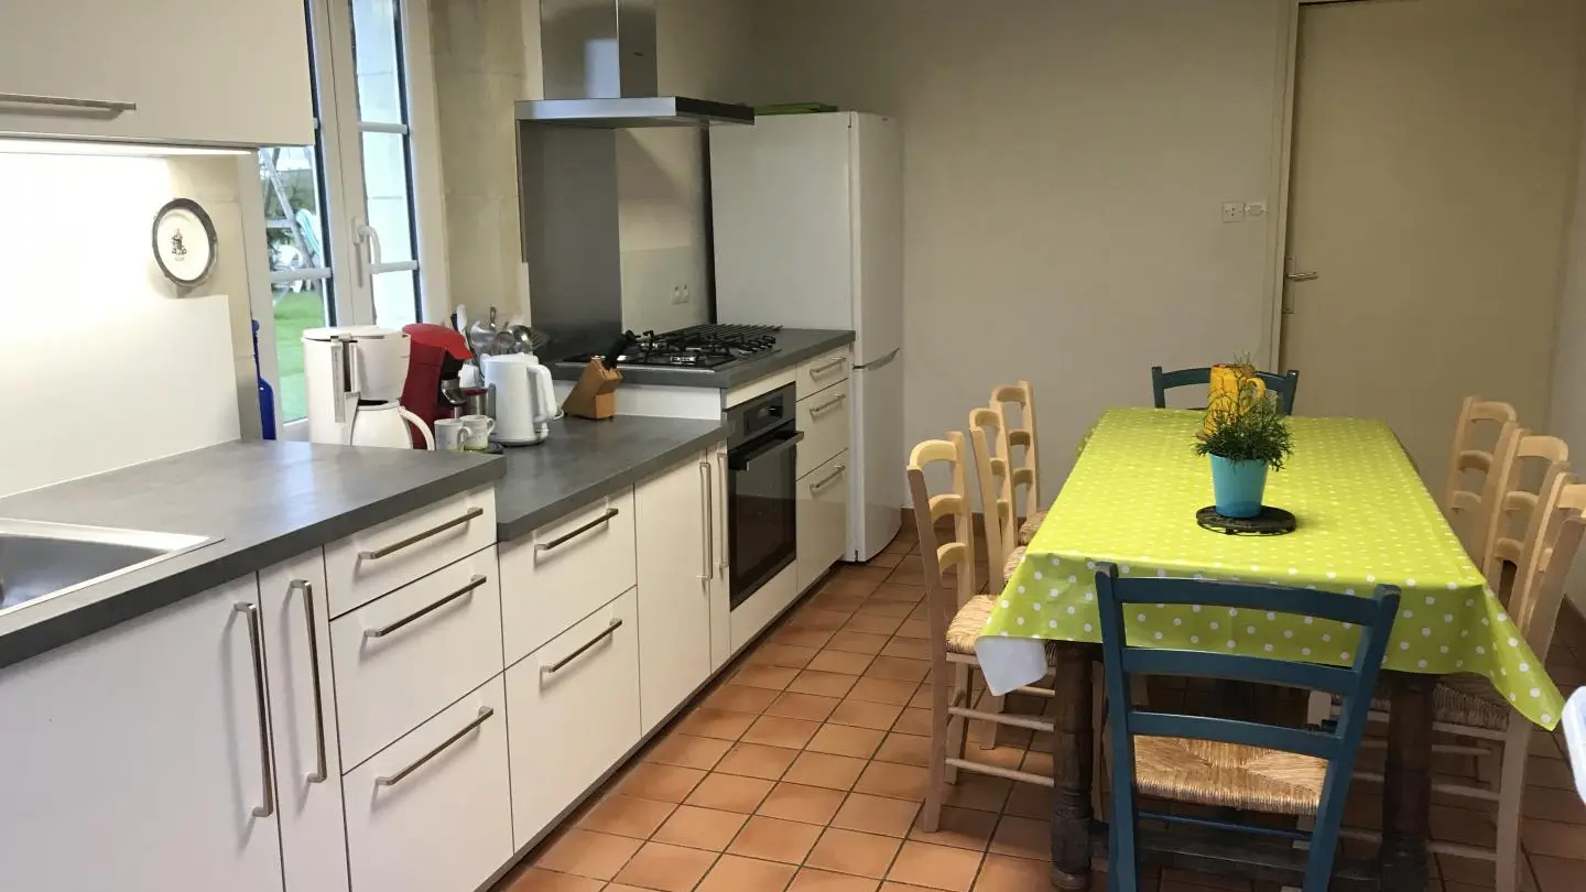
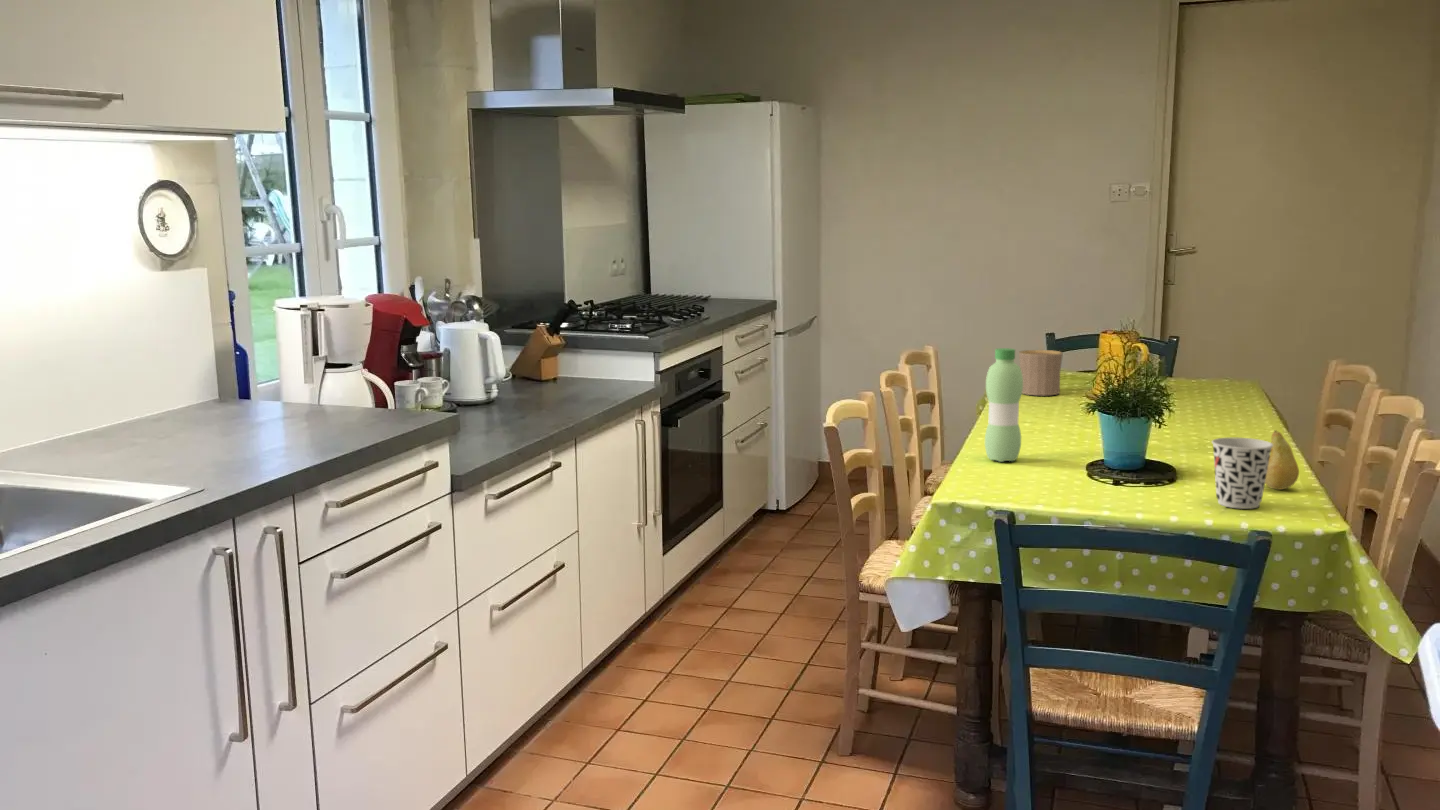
+ water bottle (1003, 404)
+ cup (1240, 473)
+ cup (1040, 372)
+ fruit (1281, 459)
